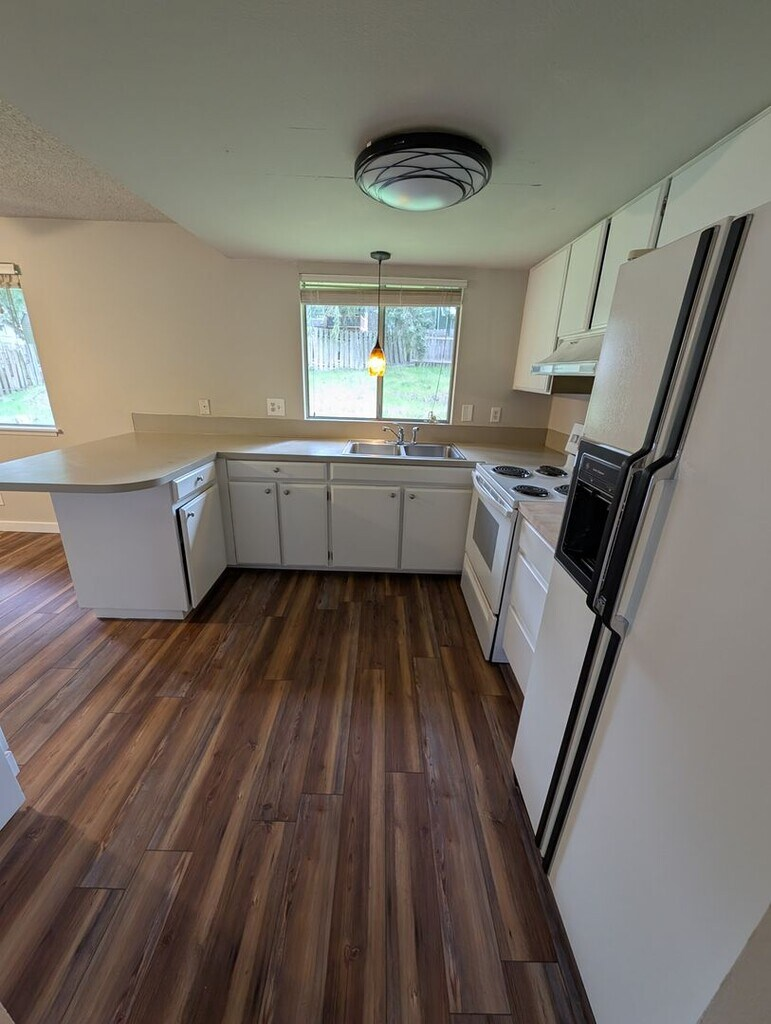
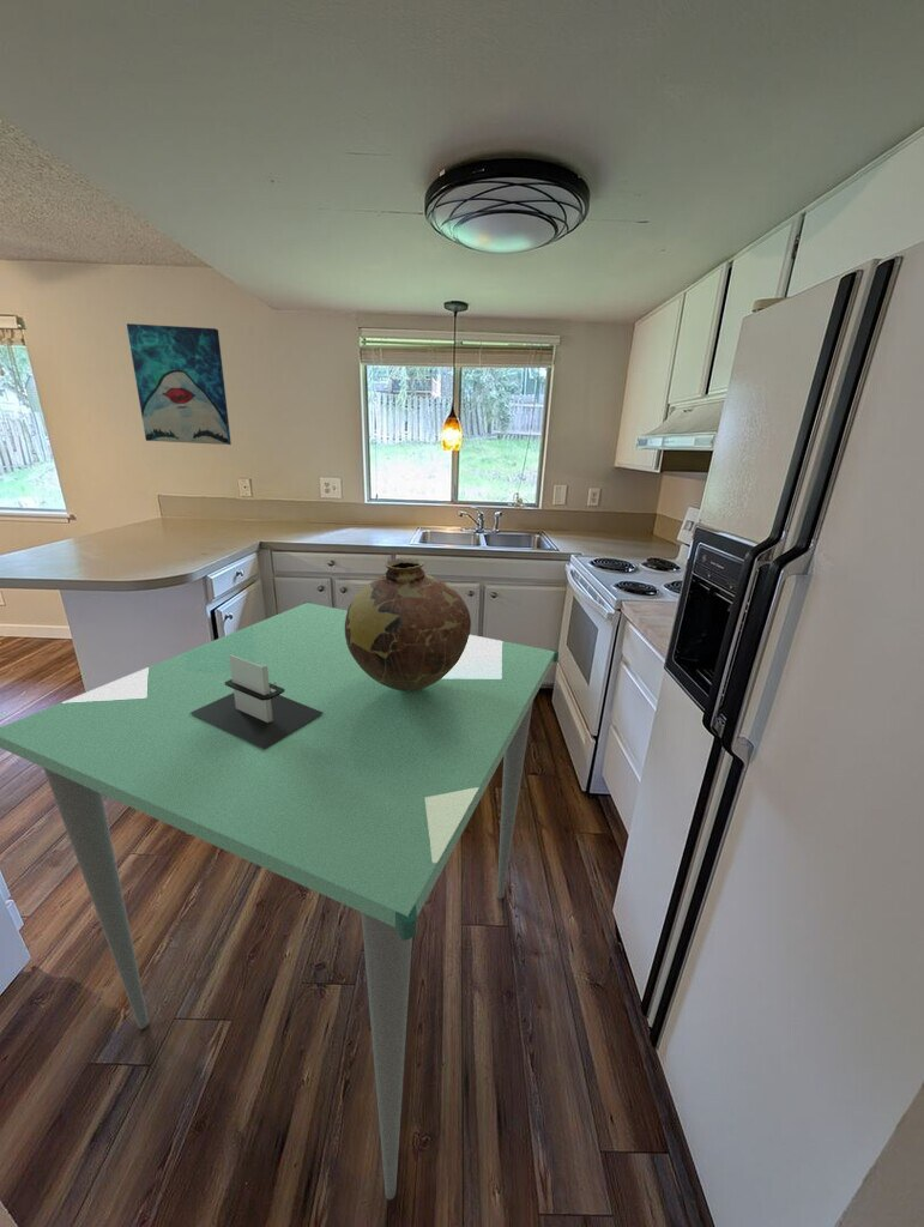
+ wall art (181, 386)
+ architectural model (254, 685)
+ vase (409, 625)
+ dining table (340, 833)
